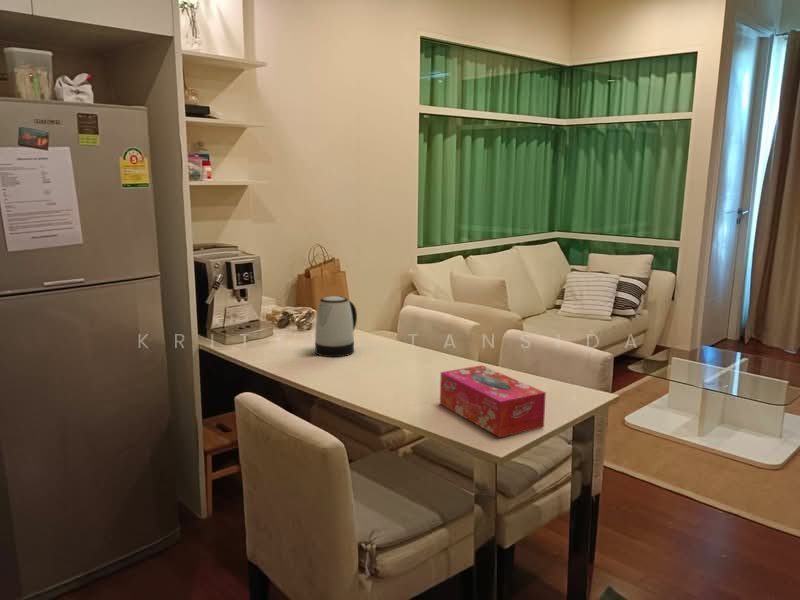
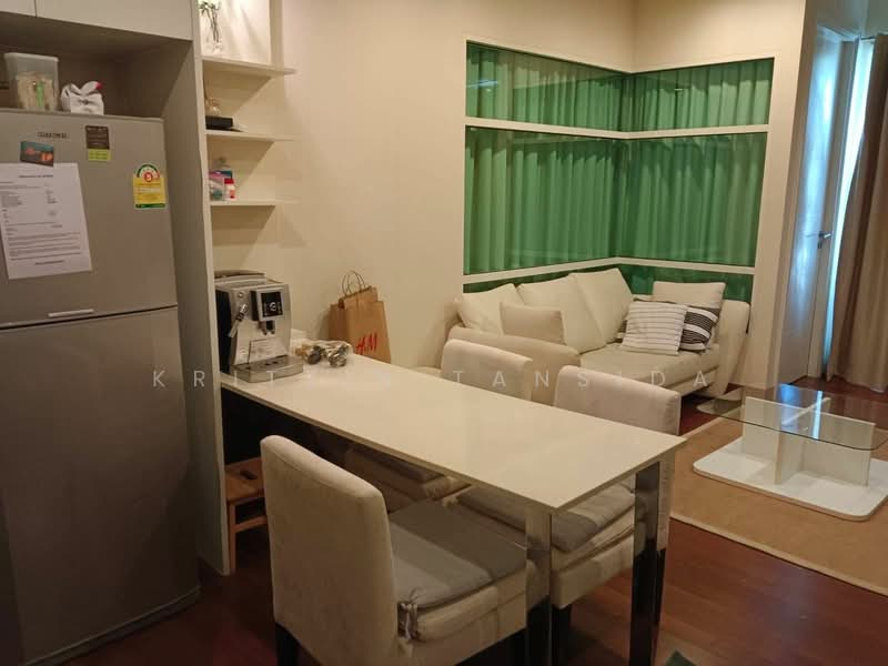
- tissue box (490, 398)
- kettle (338, 323)
